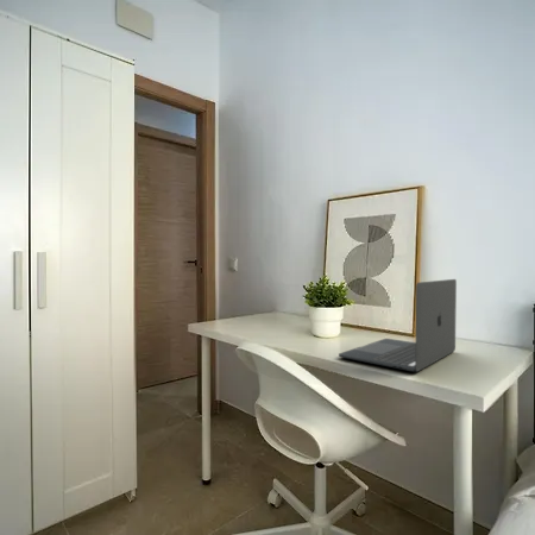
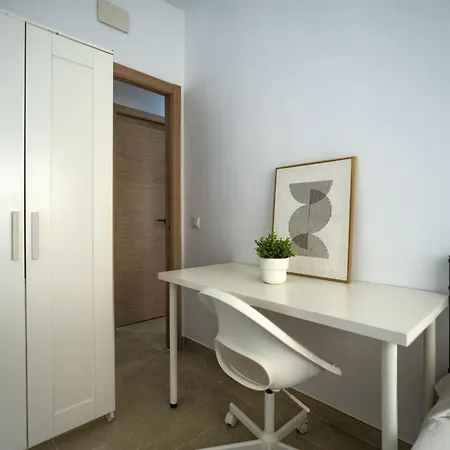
- laptop (416, 316)
